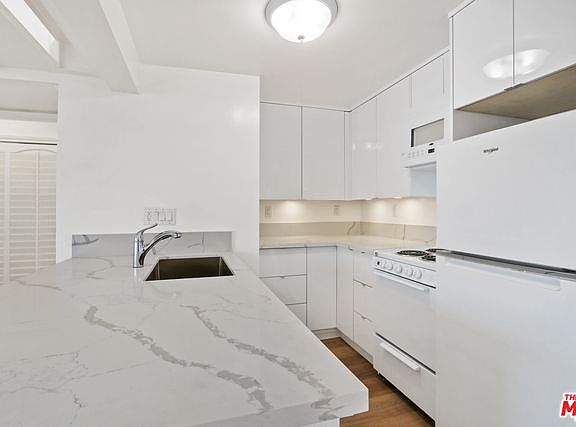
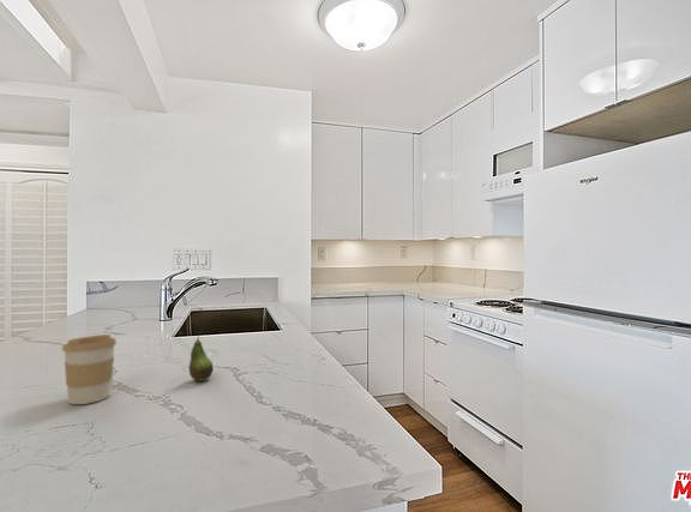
+ fruit (200, 354)
+ coffee cup (89, 366)
